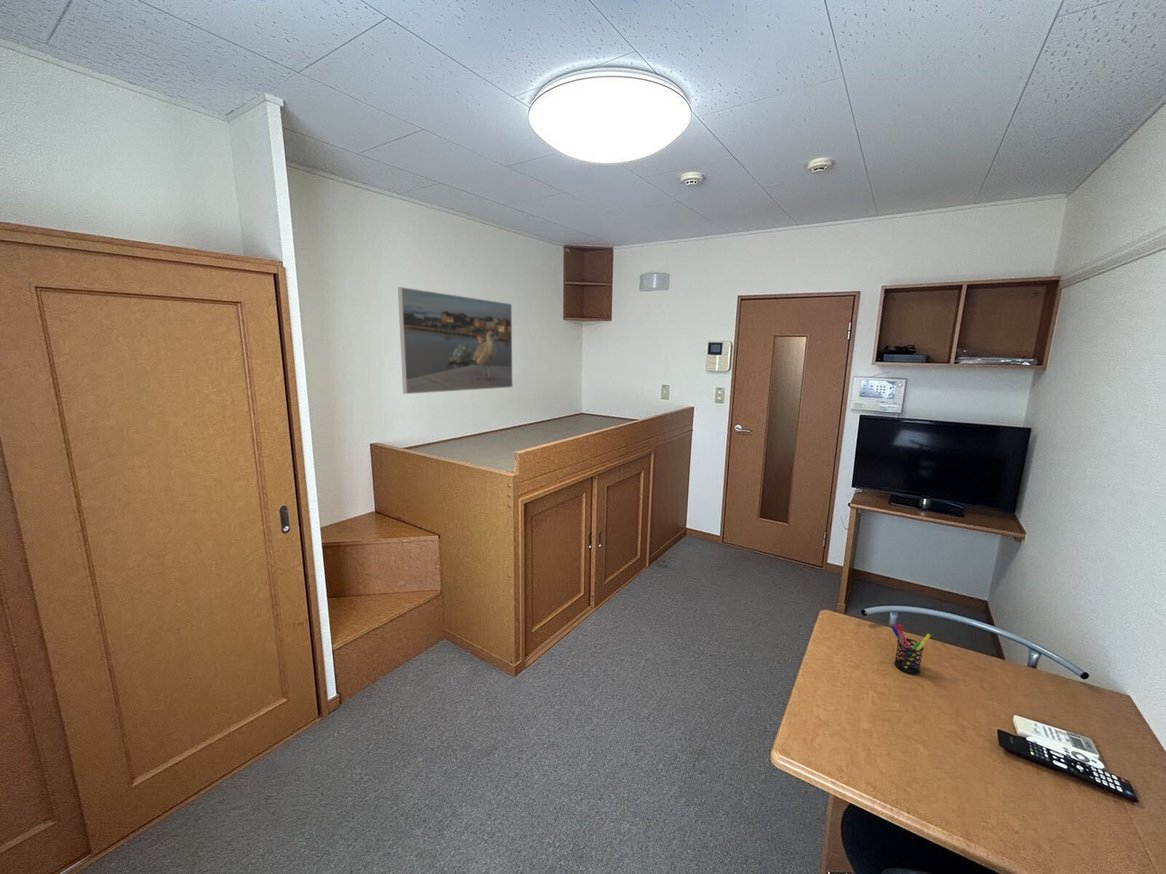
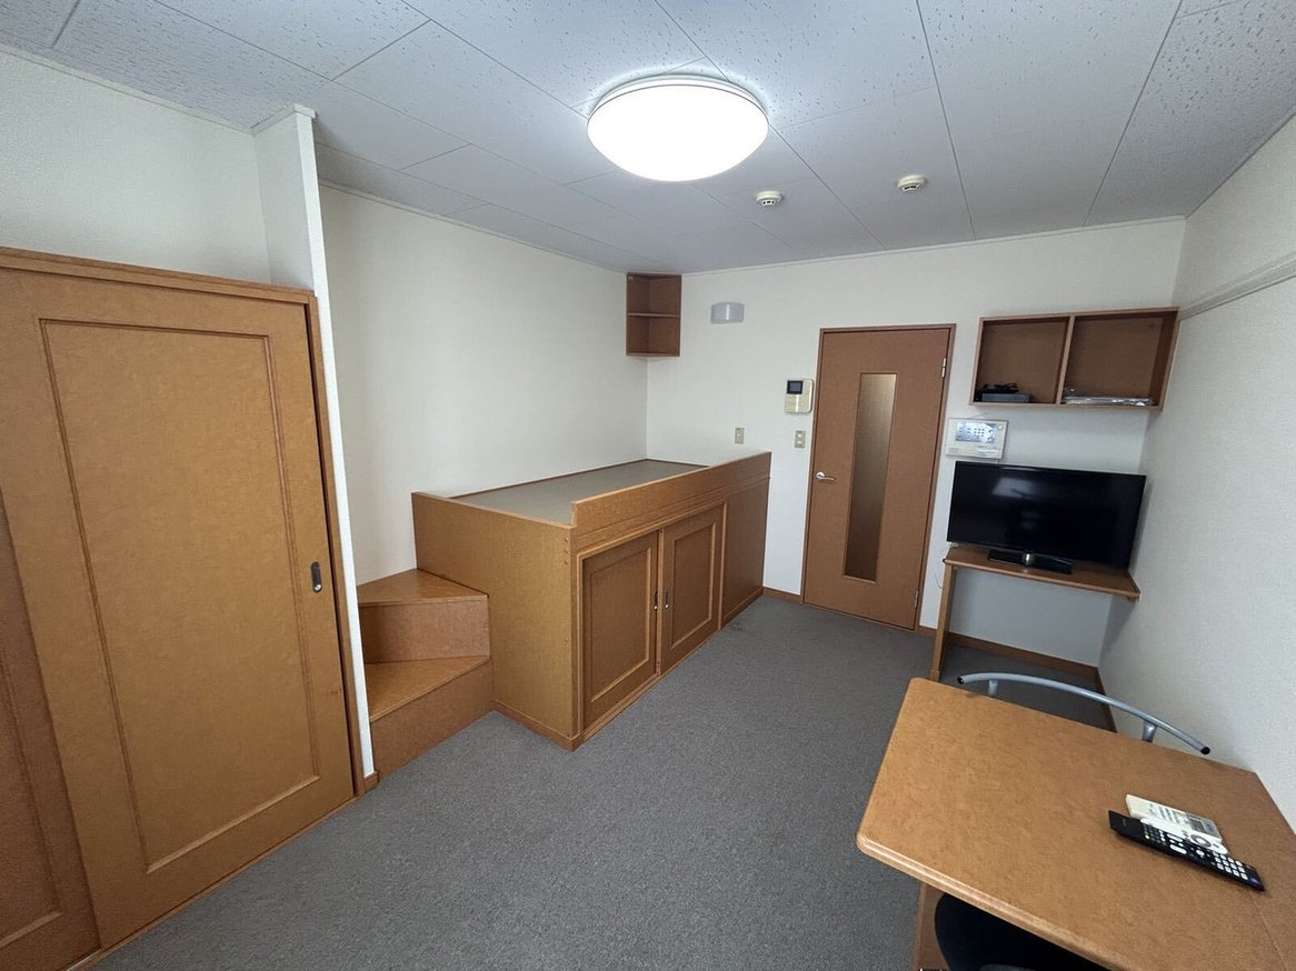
- pen holder (909, 648)
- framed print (463, 344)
